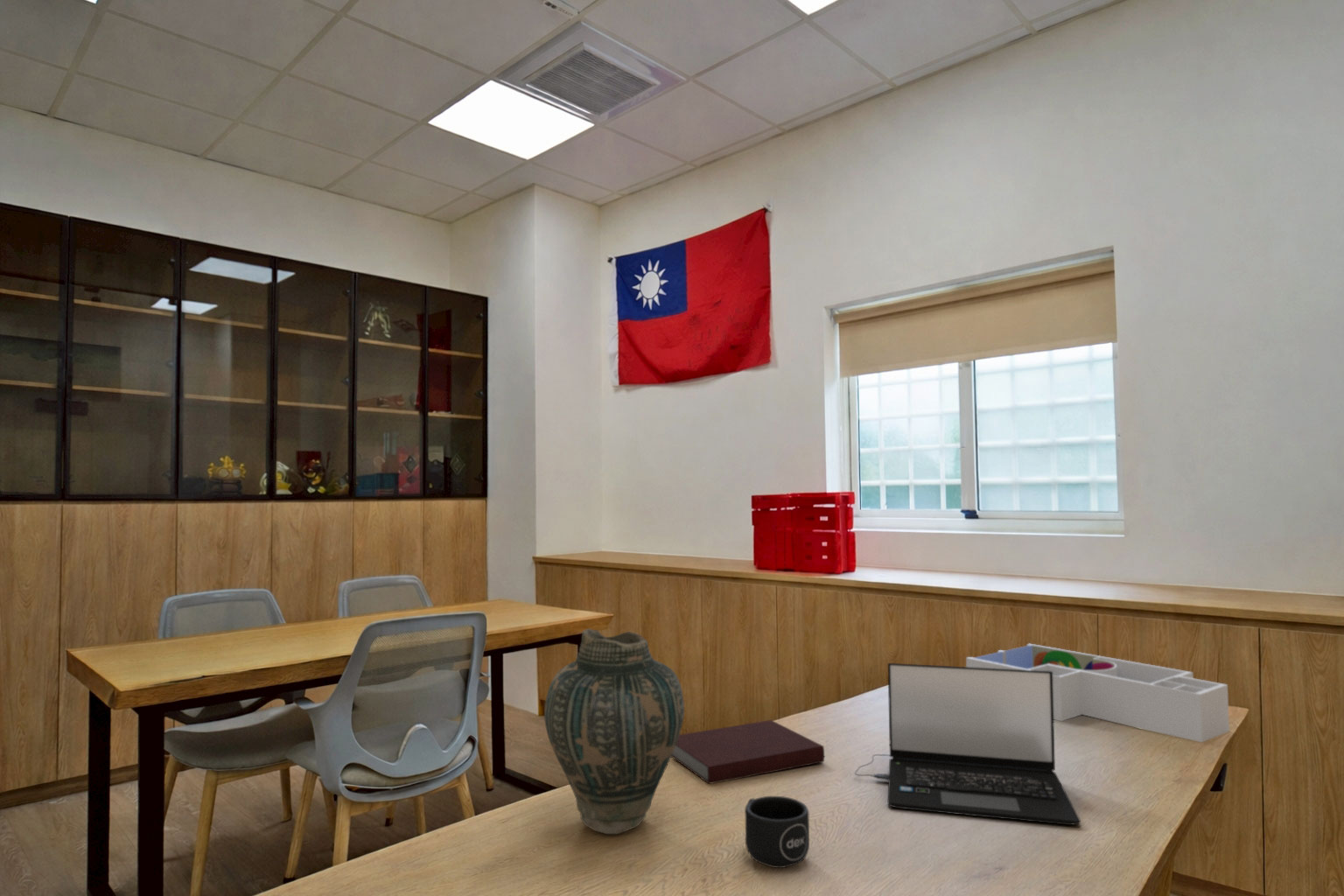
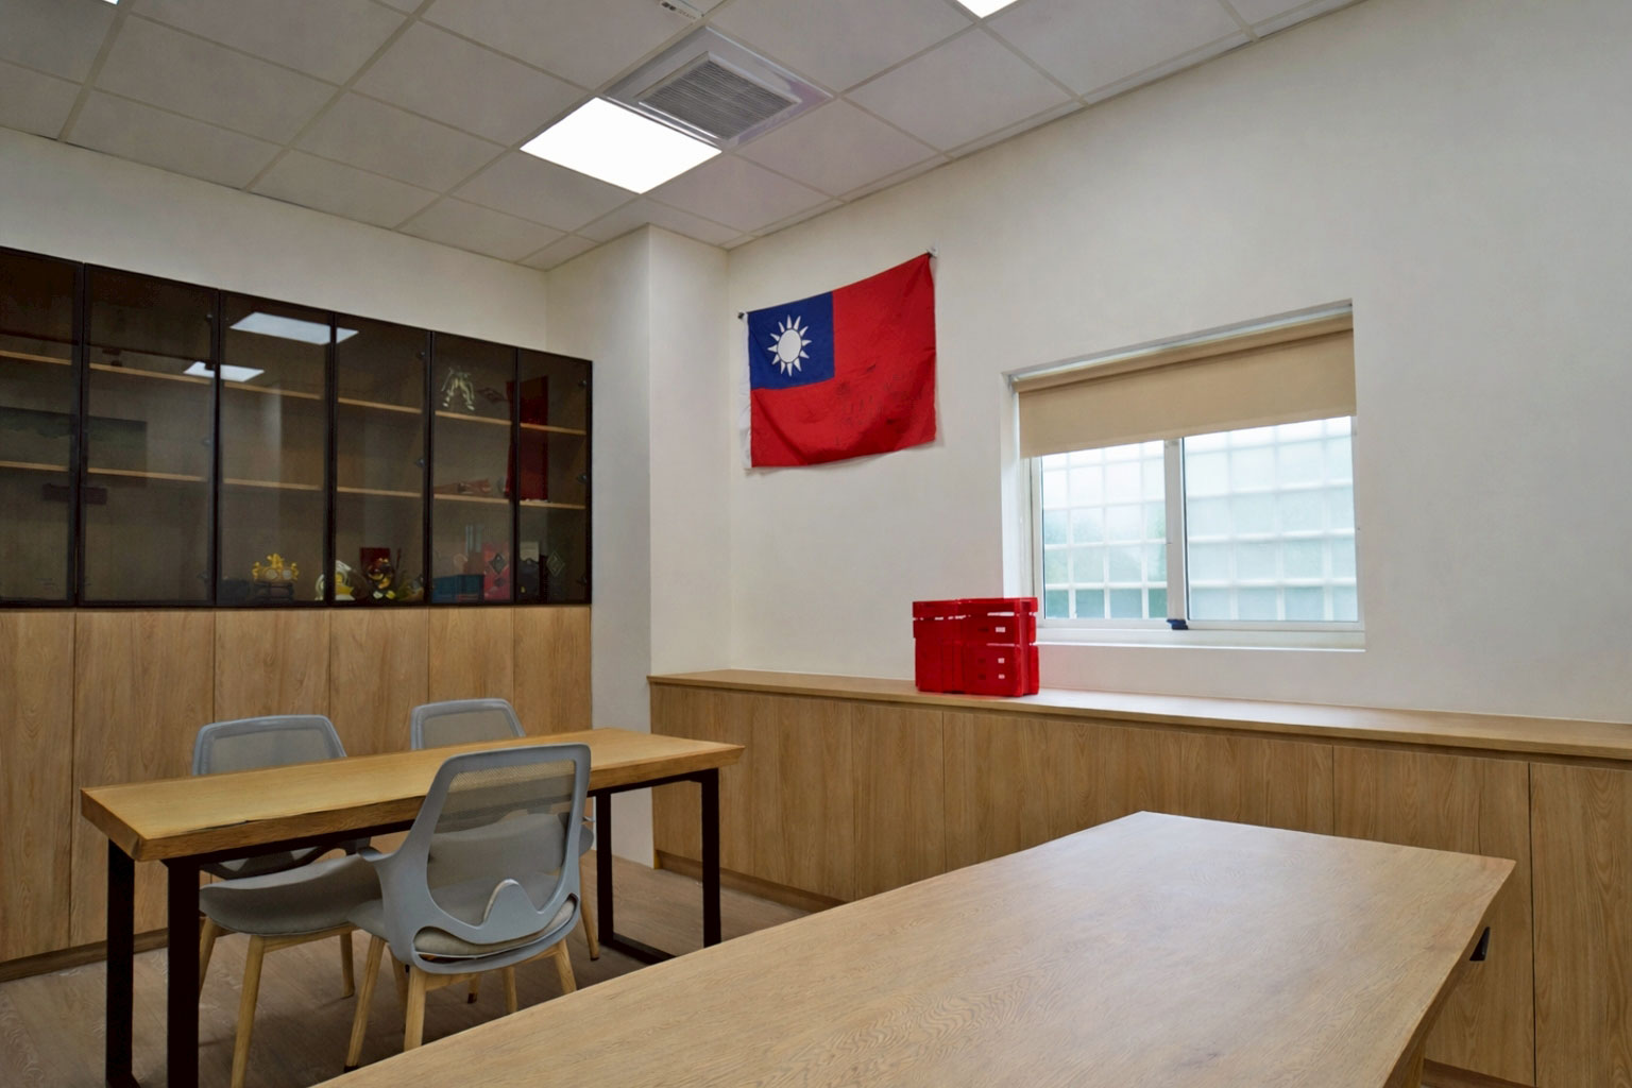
- notebook (743, 749)
- desk organizer (1094, 690)
- vase (614, 725)
- laptop (956, 734)
- mug (771, 829)
